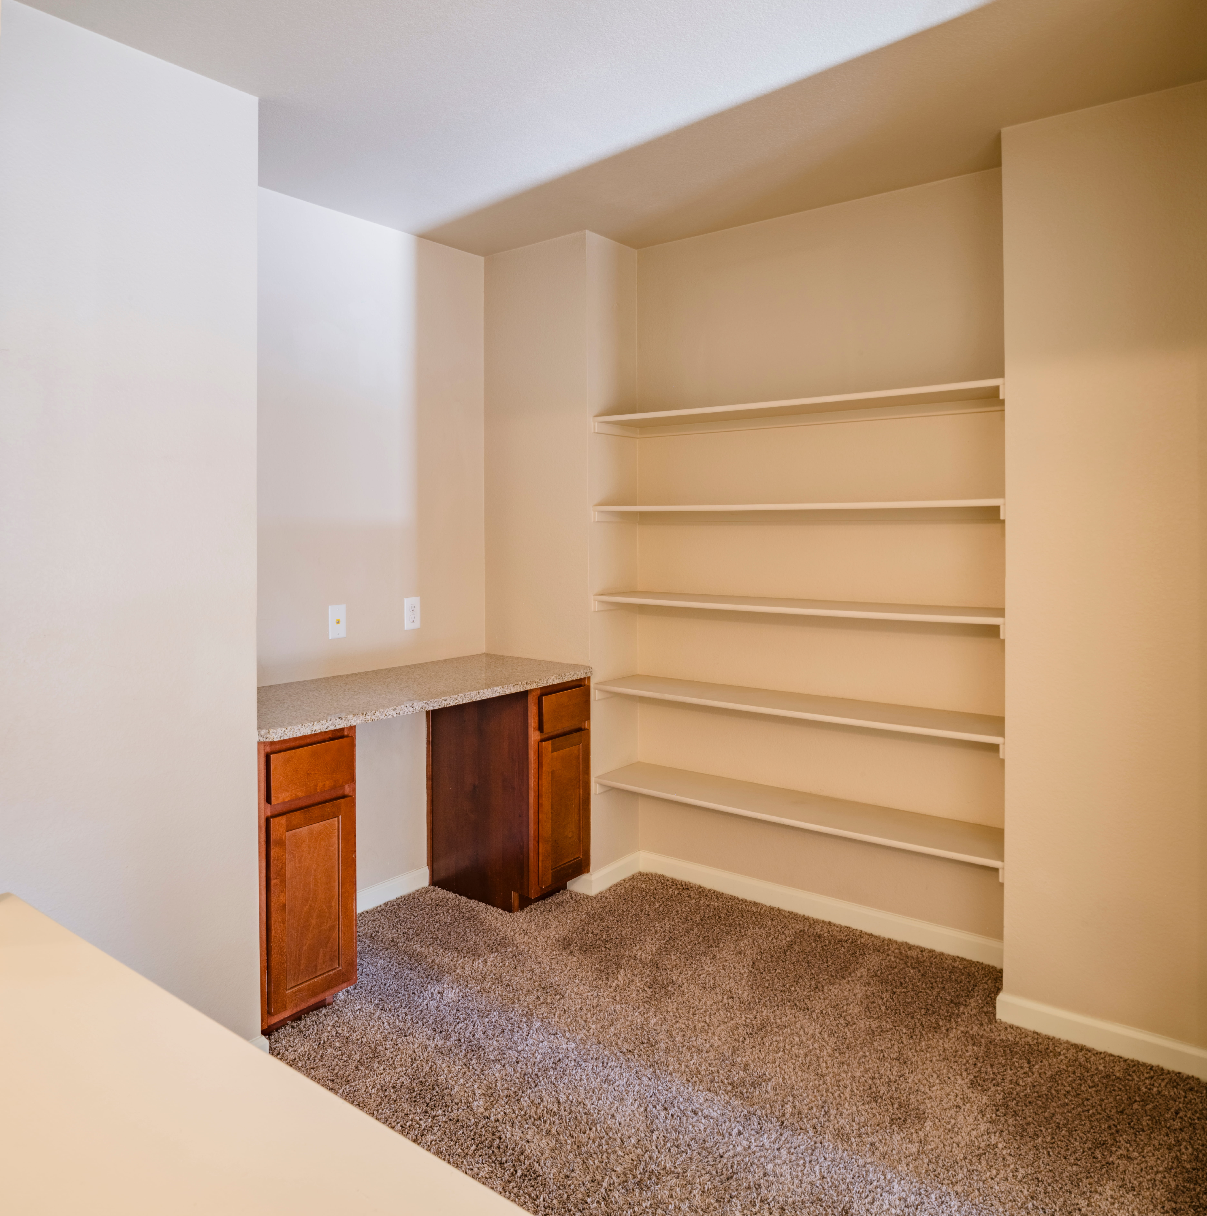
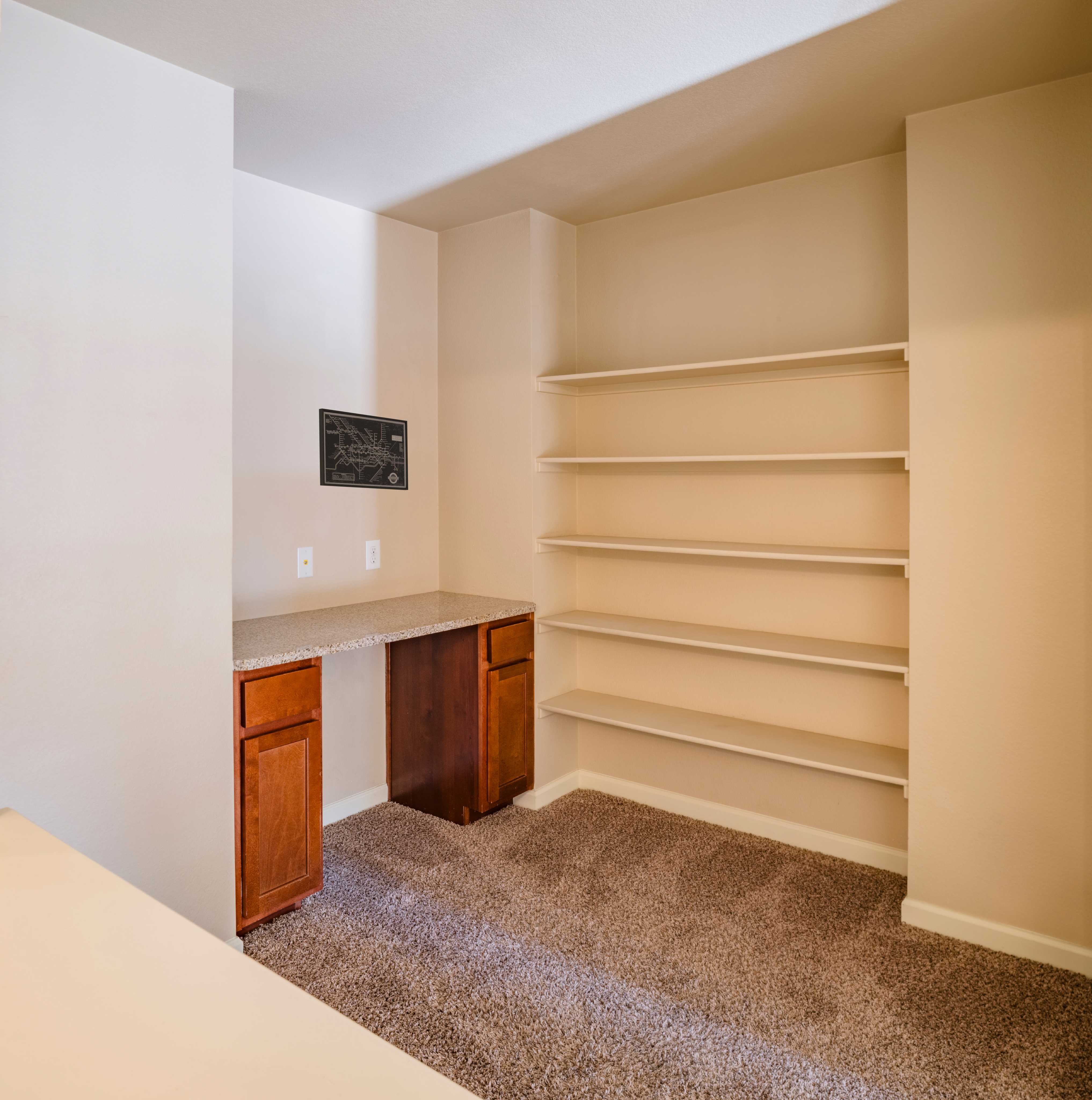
+ wall art (366, 451)
